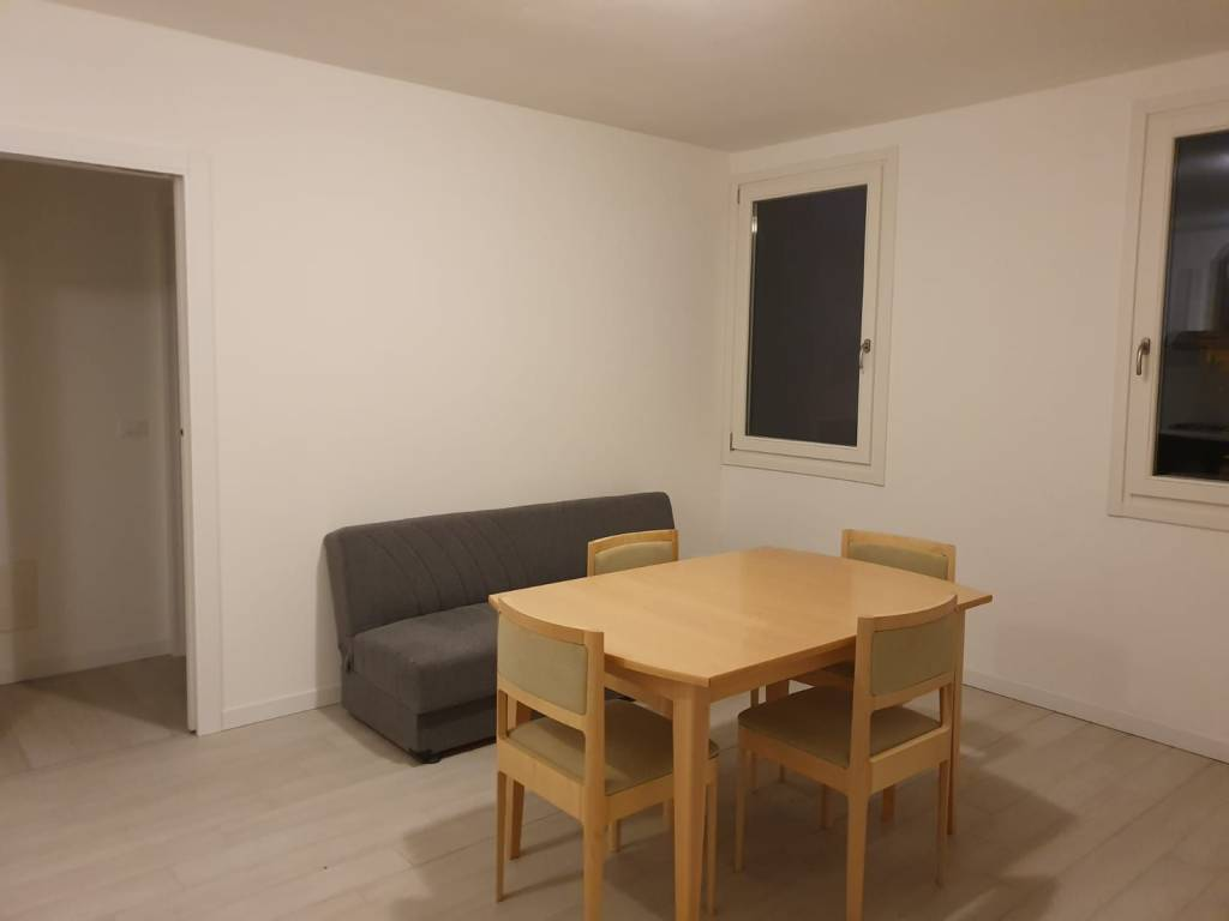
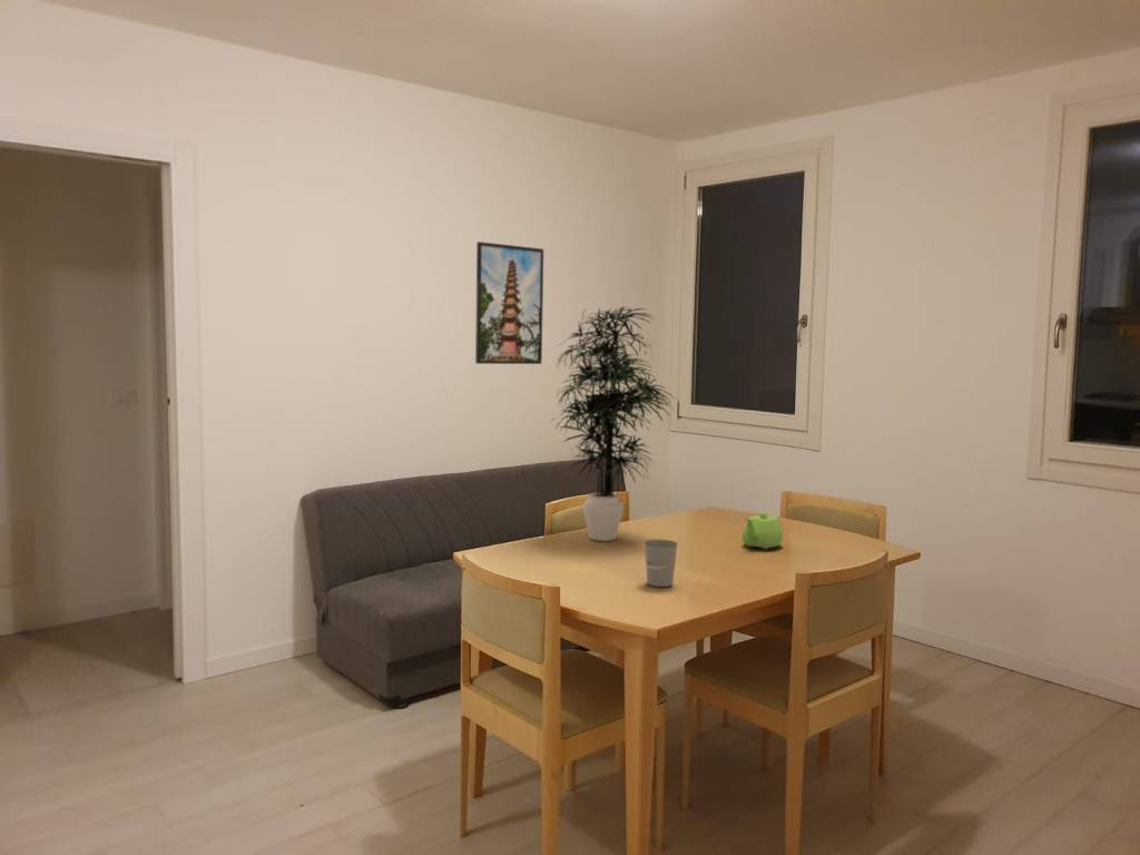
+ plant (609, 423)
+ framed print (510, 305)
+ teapot (761, 529)
+ cup (659, 563)
